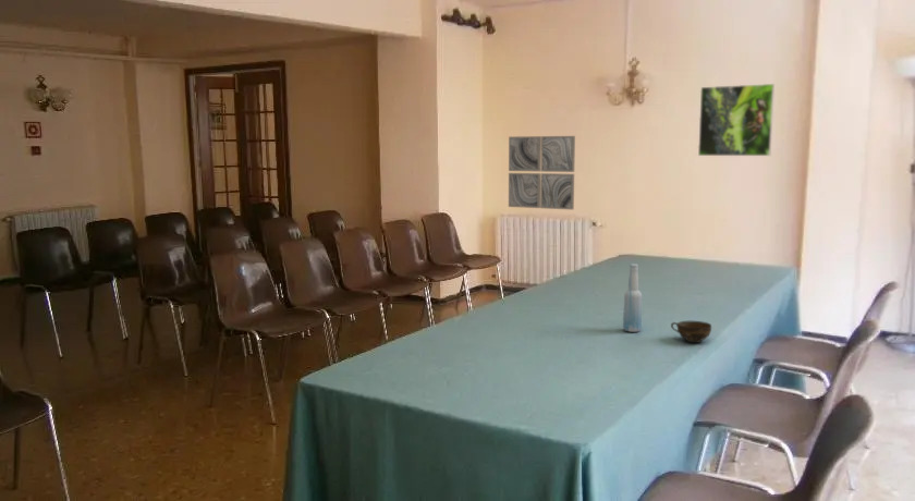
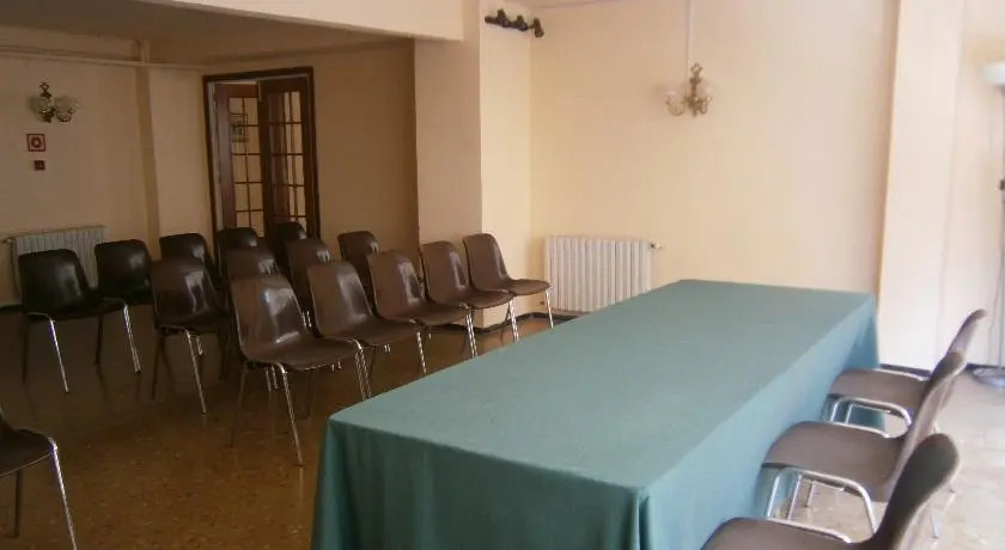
- bottle (633, 297)
- cup (690, 331)
- wall art (539, 173)
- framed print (735, 121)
